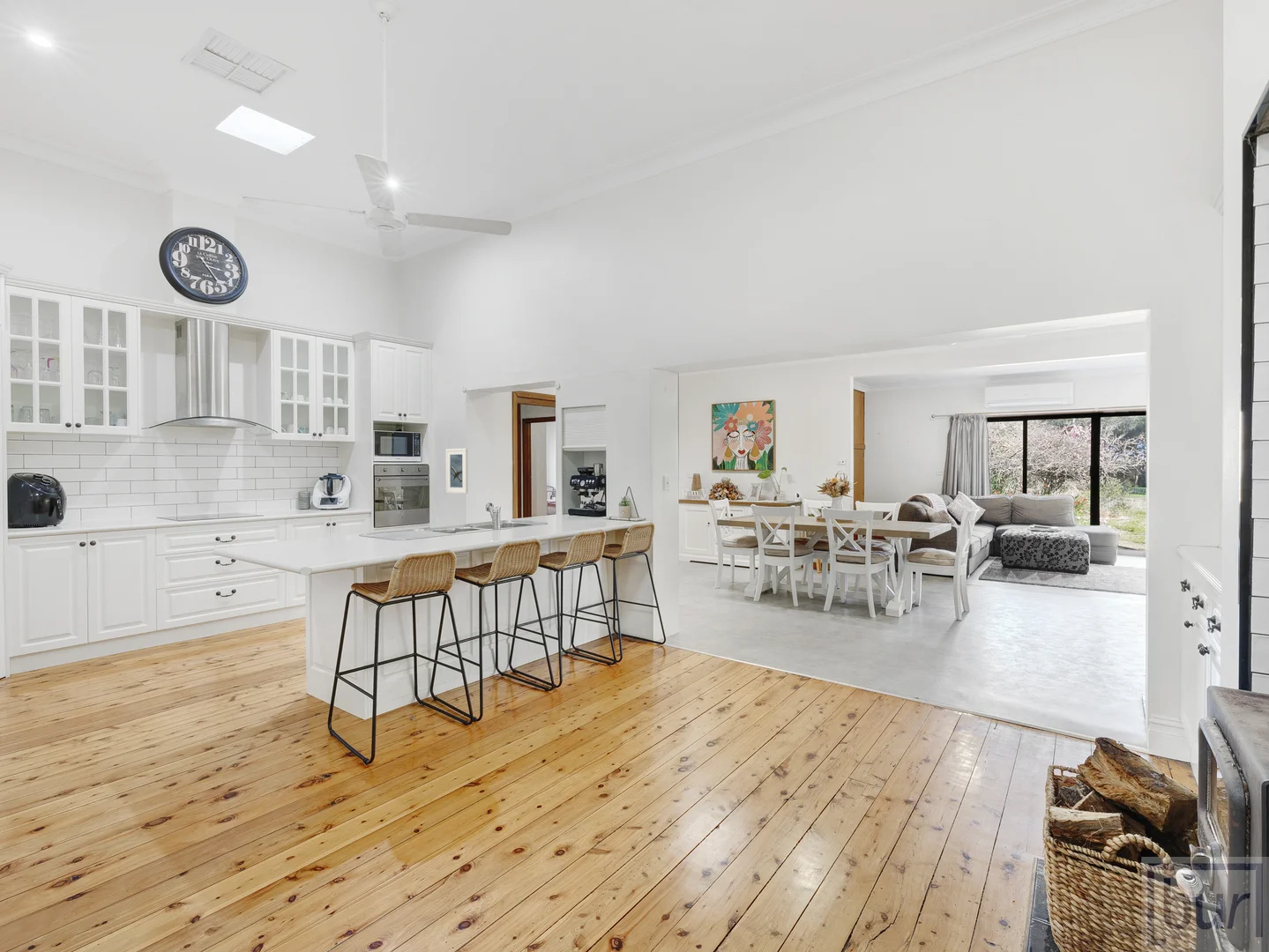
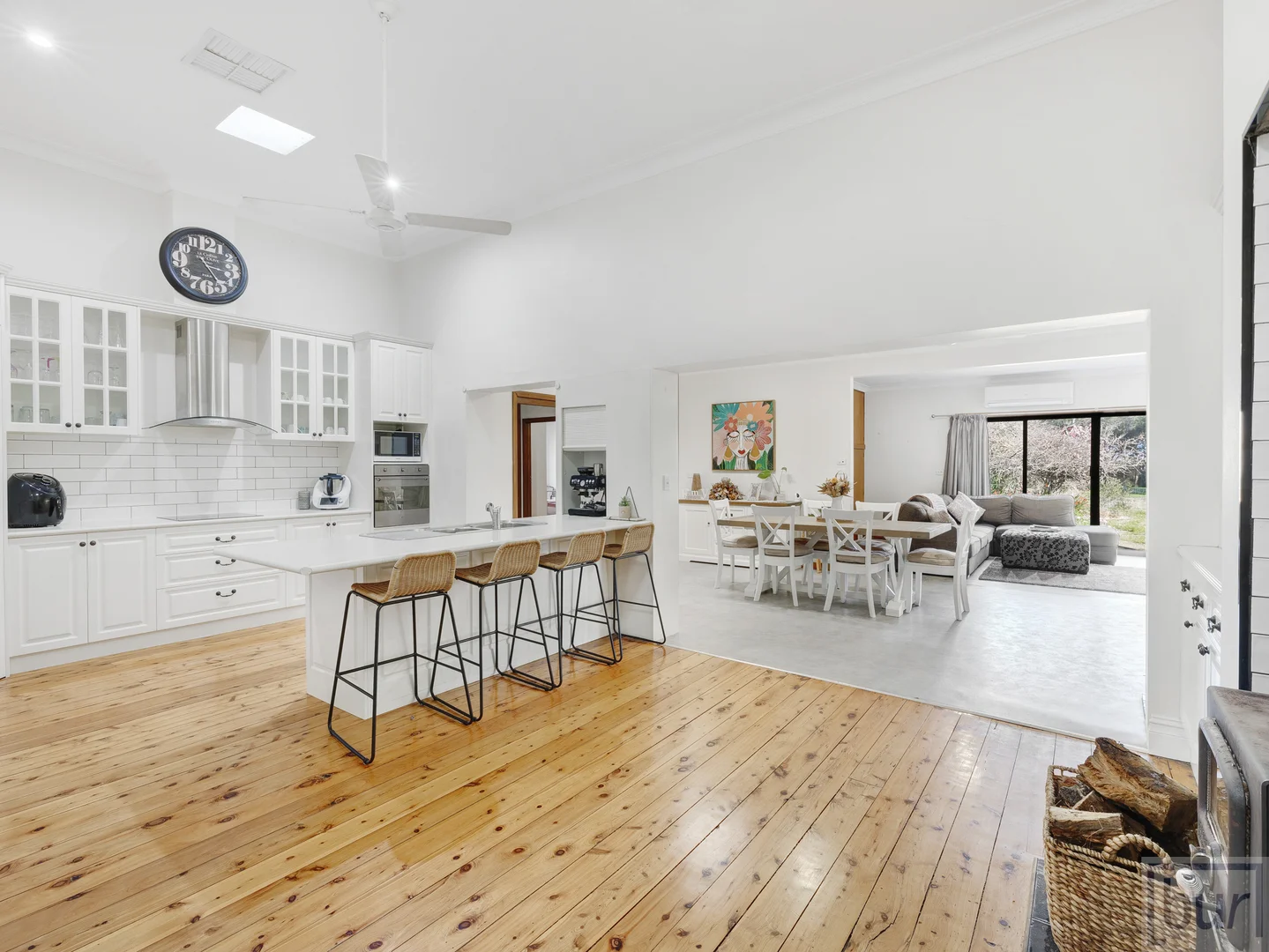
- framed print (456, 471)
